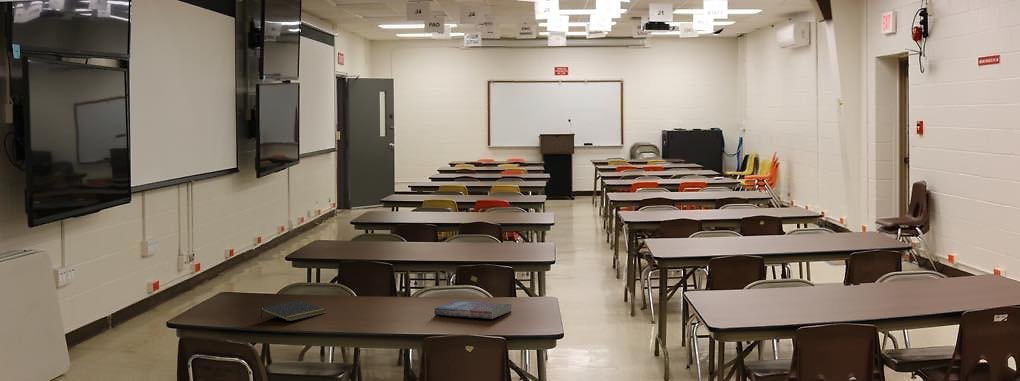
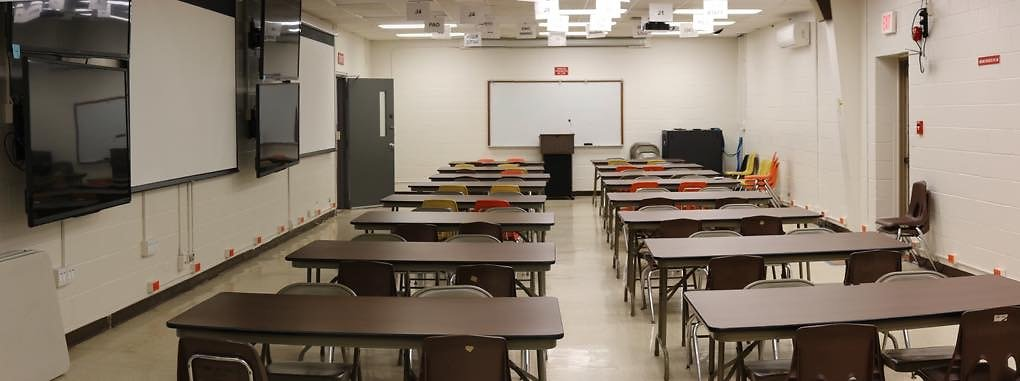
- book (473, 309)
- notepad (294, 310)
